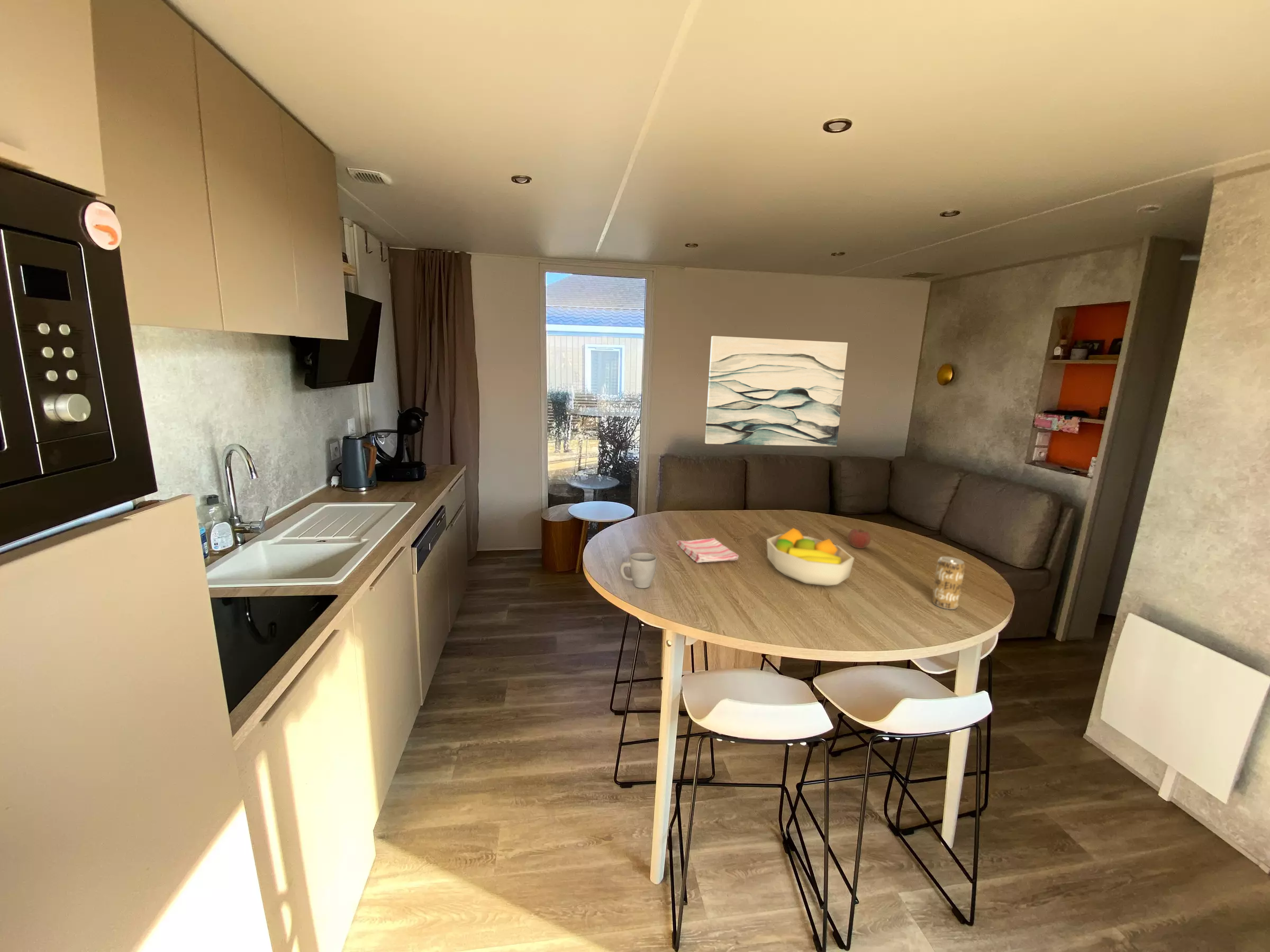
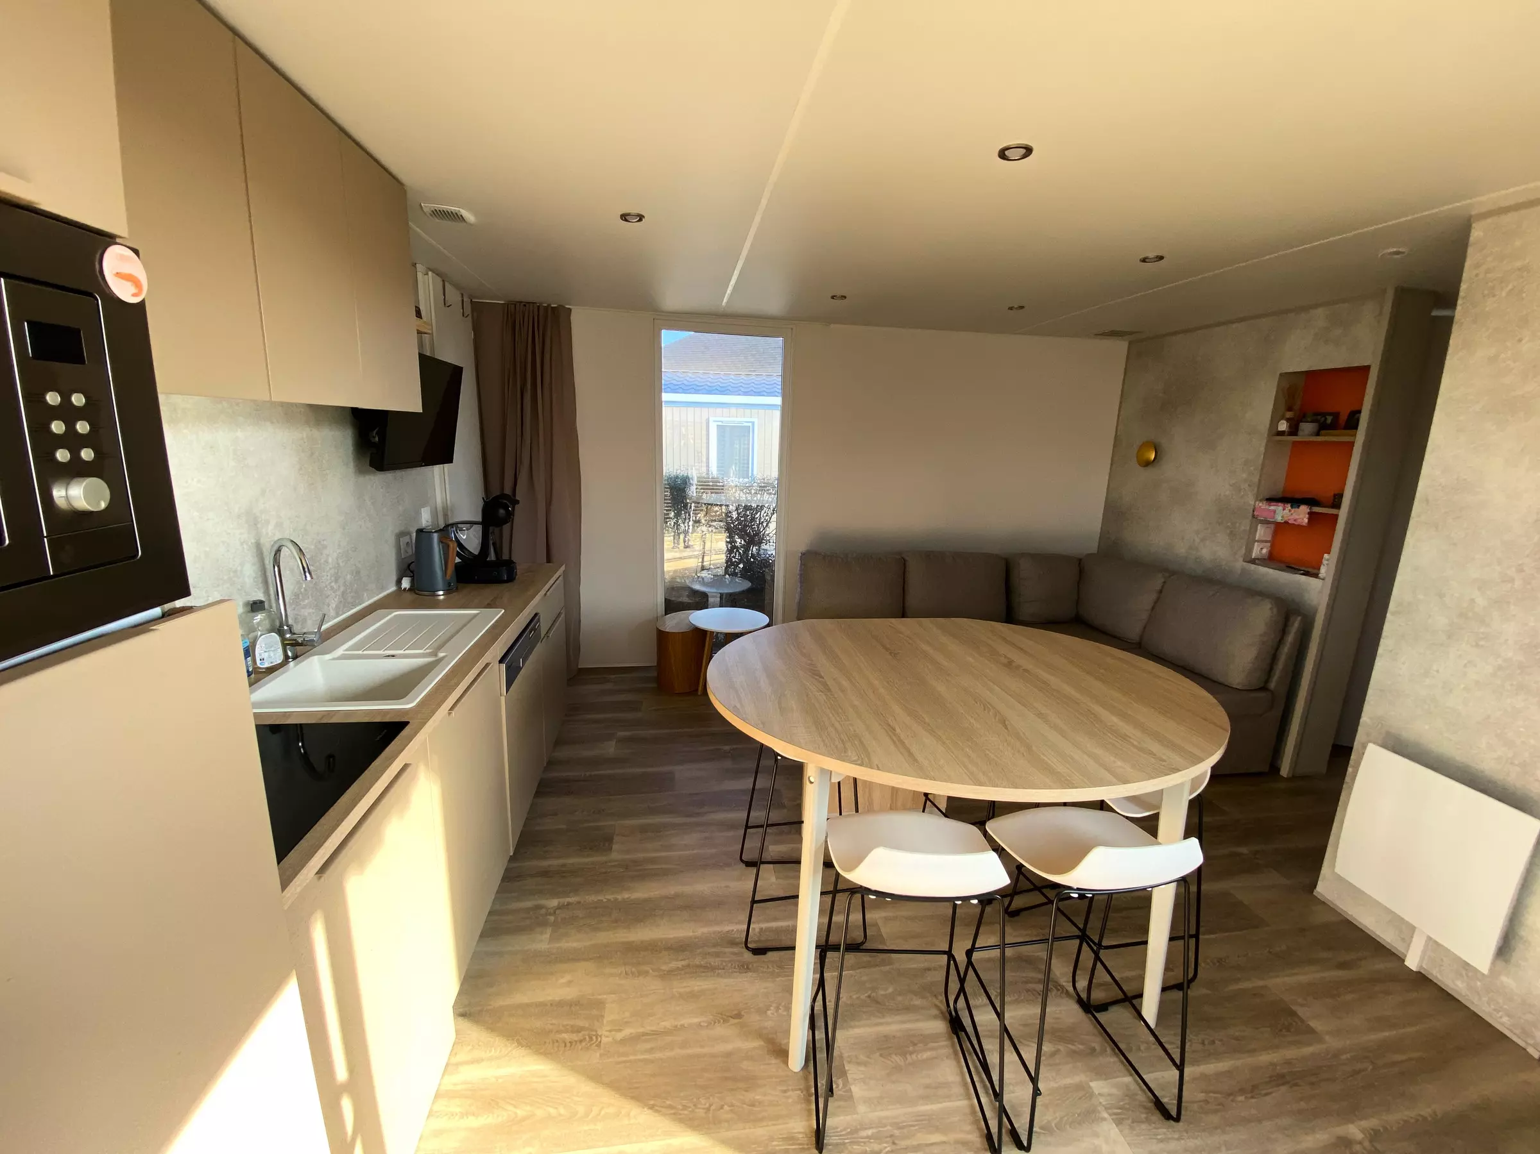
- dish towel (706, 548)
- wall art (776, 393)
- apple (859, 537)
- mug (638, 571)
- fruit bowl (808, 555)
- beverage can (948, 582)
